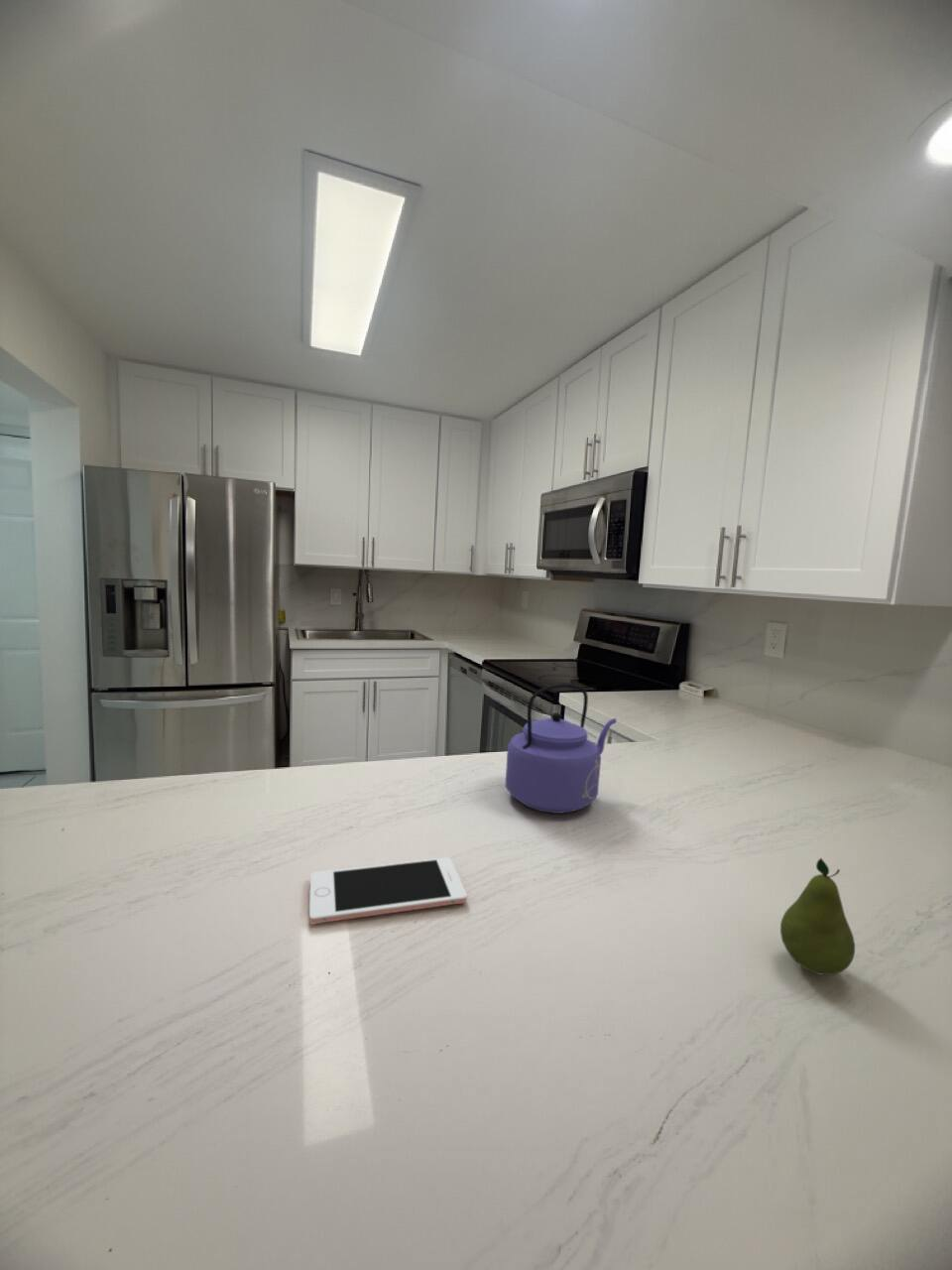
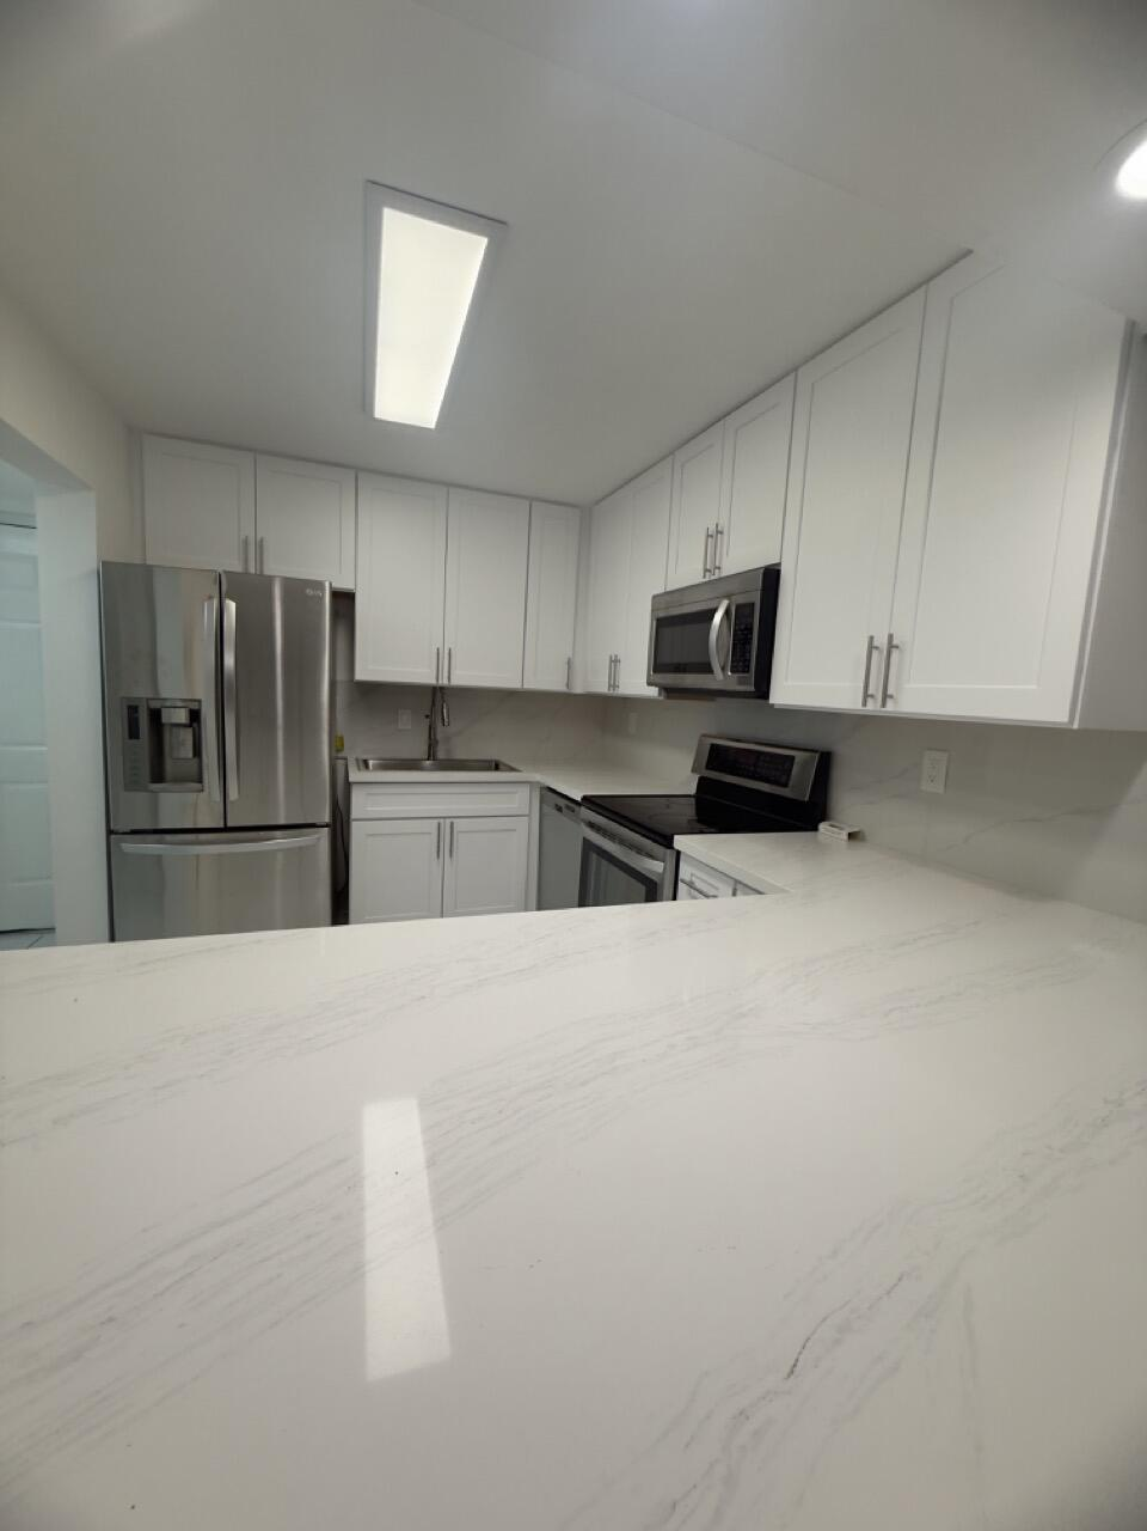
- kettle (567, 740)
- fruit (819, 914)
- cell phone (387, 887)
